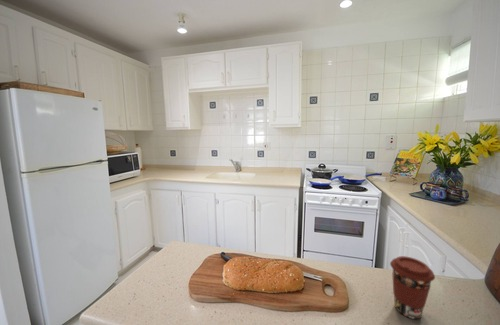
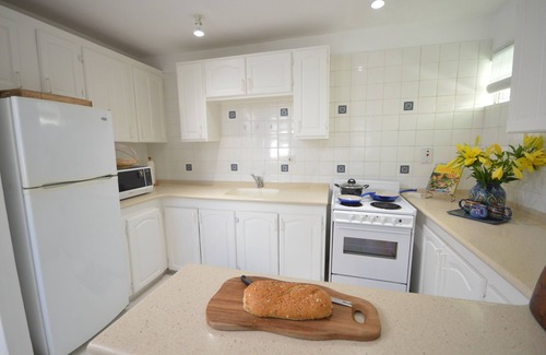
- coffee cup (409, 287)
